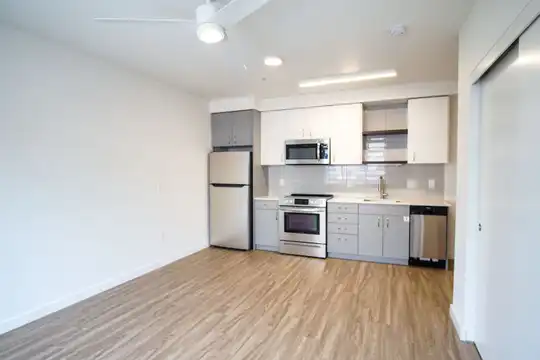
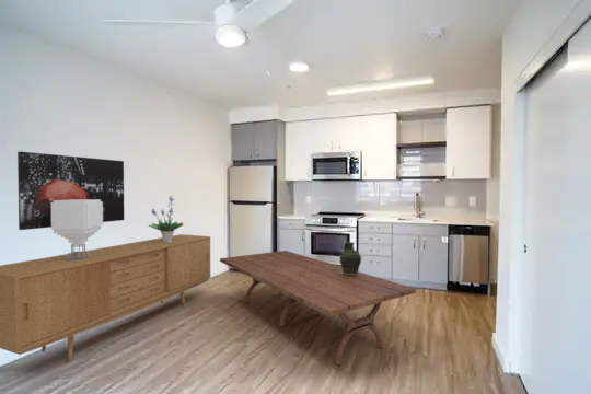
+ wall art (78, 190)
+ potted plant (167, 217)
+ table lamp (78, 228)
+ ceramic jug (350, 257)
+ dining table (300, 296)
+ sideboard (125, 287)
